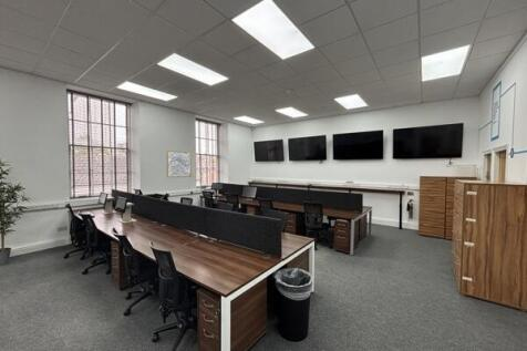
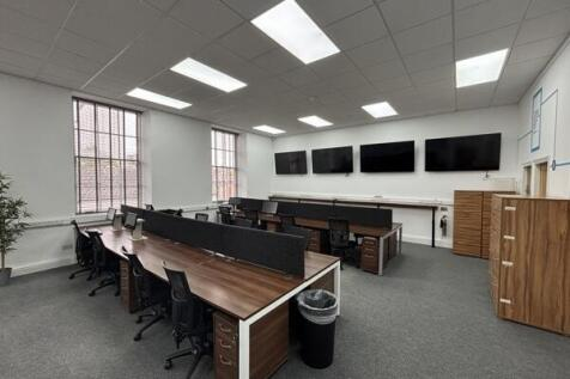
- wall art (179, 164)
